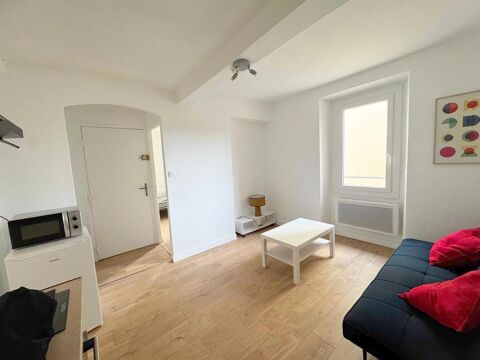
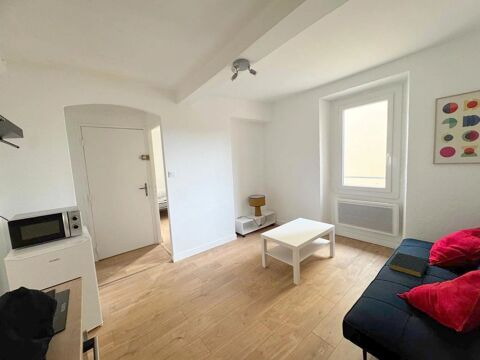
+ hardback book (408, 263)
